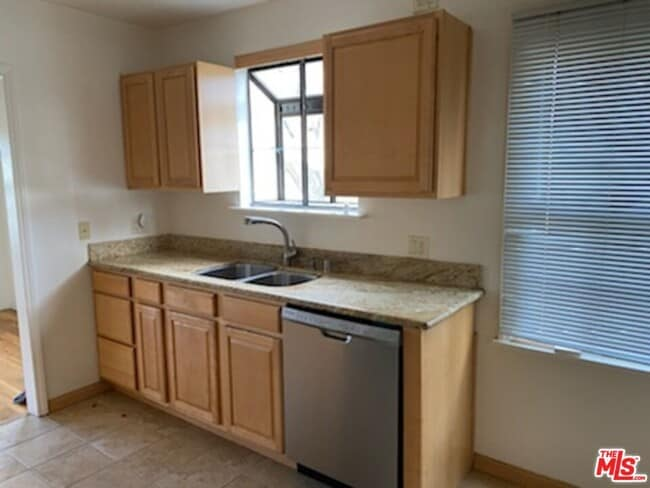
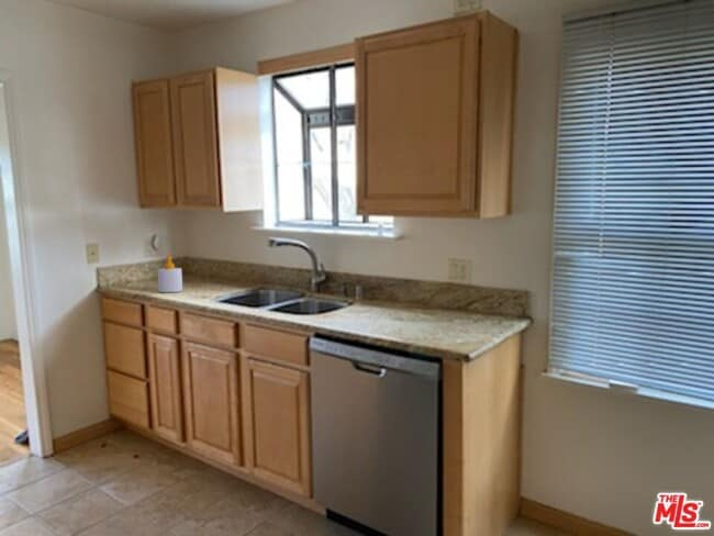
+ soap bottle (169, 273)
